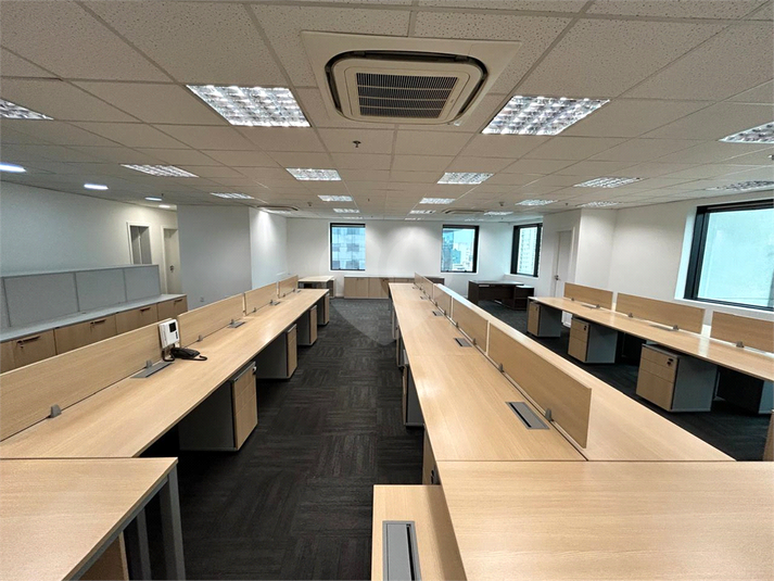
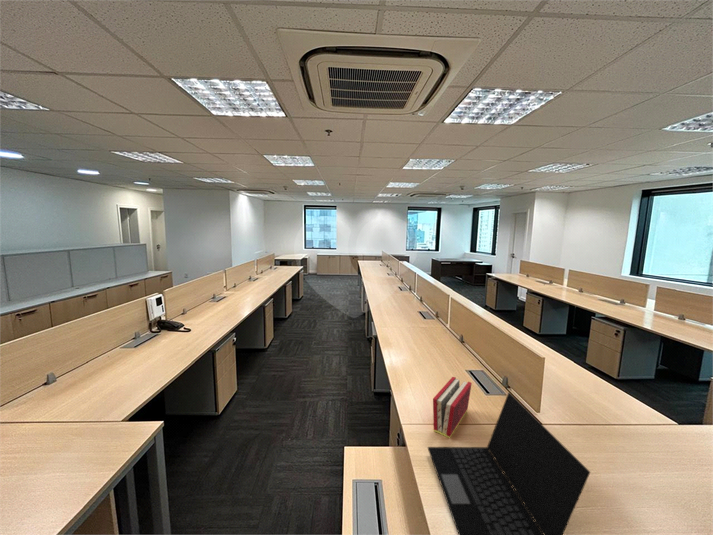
+ book (452, 405)
+ laptop (492, 458)
